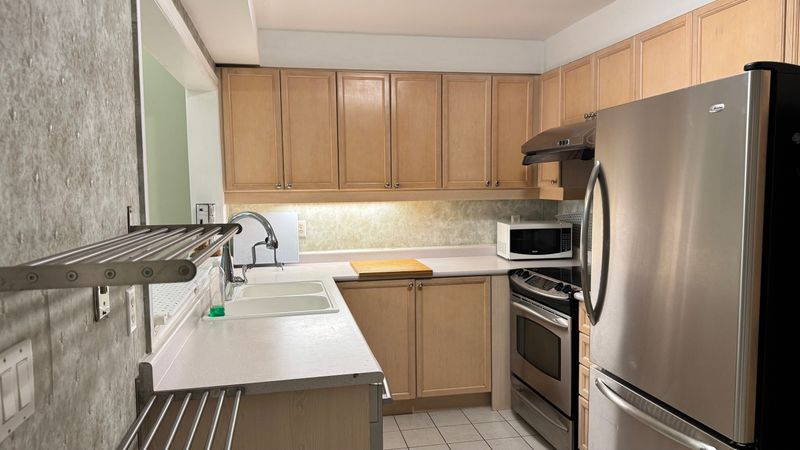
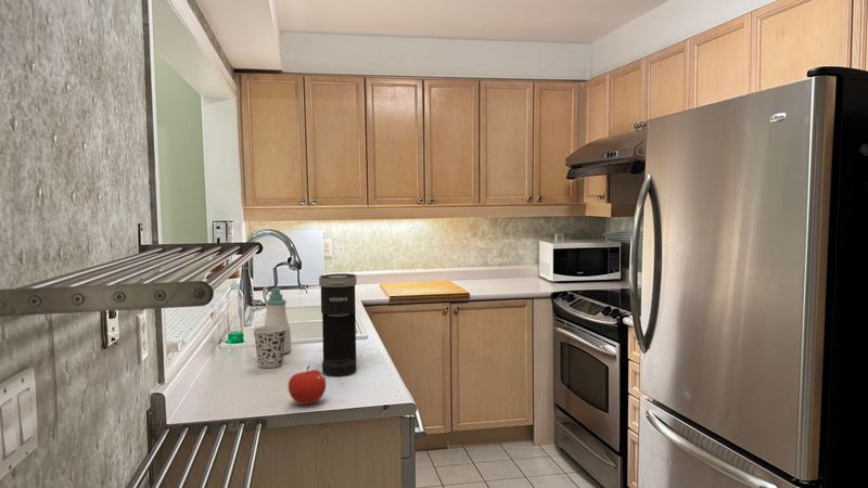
+ coffee maker (339, 320)
+ cup (270, 347)
+ soap bottle (276, 320)
+ fruit (307, 384)
